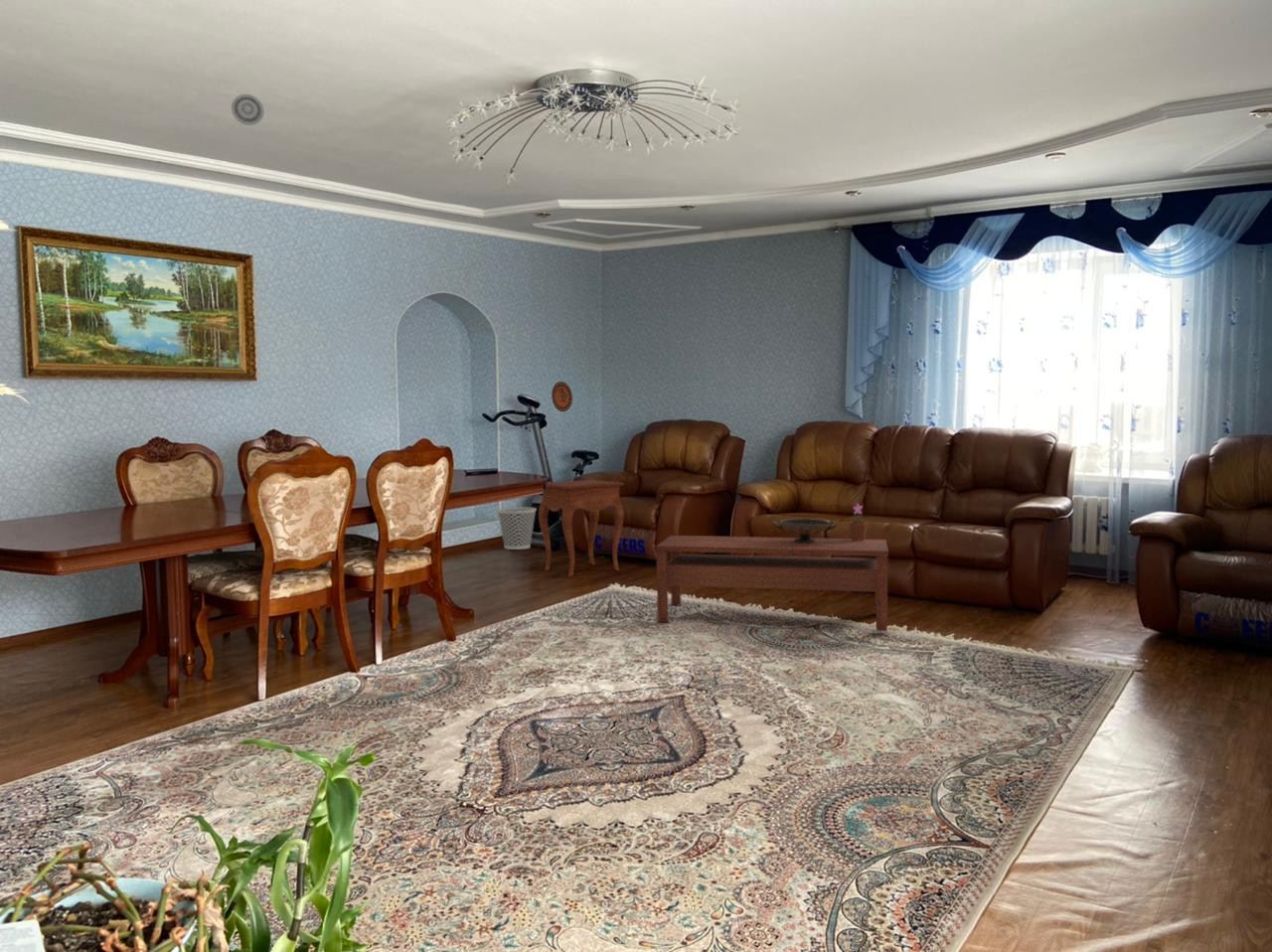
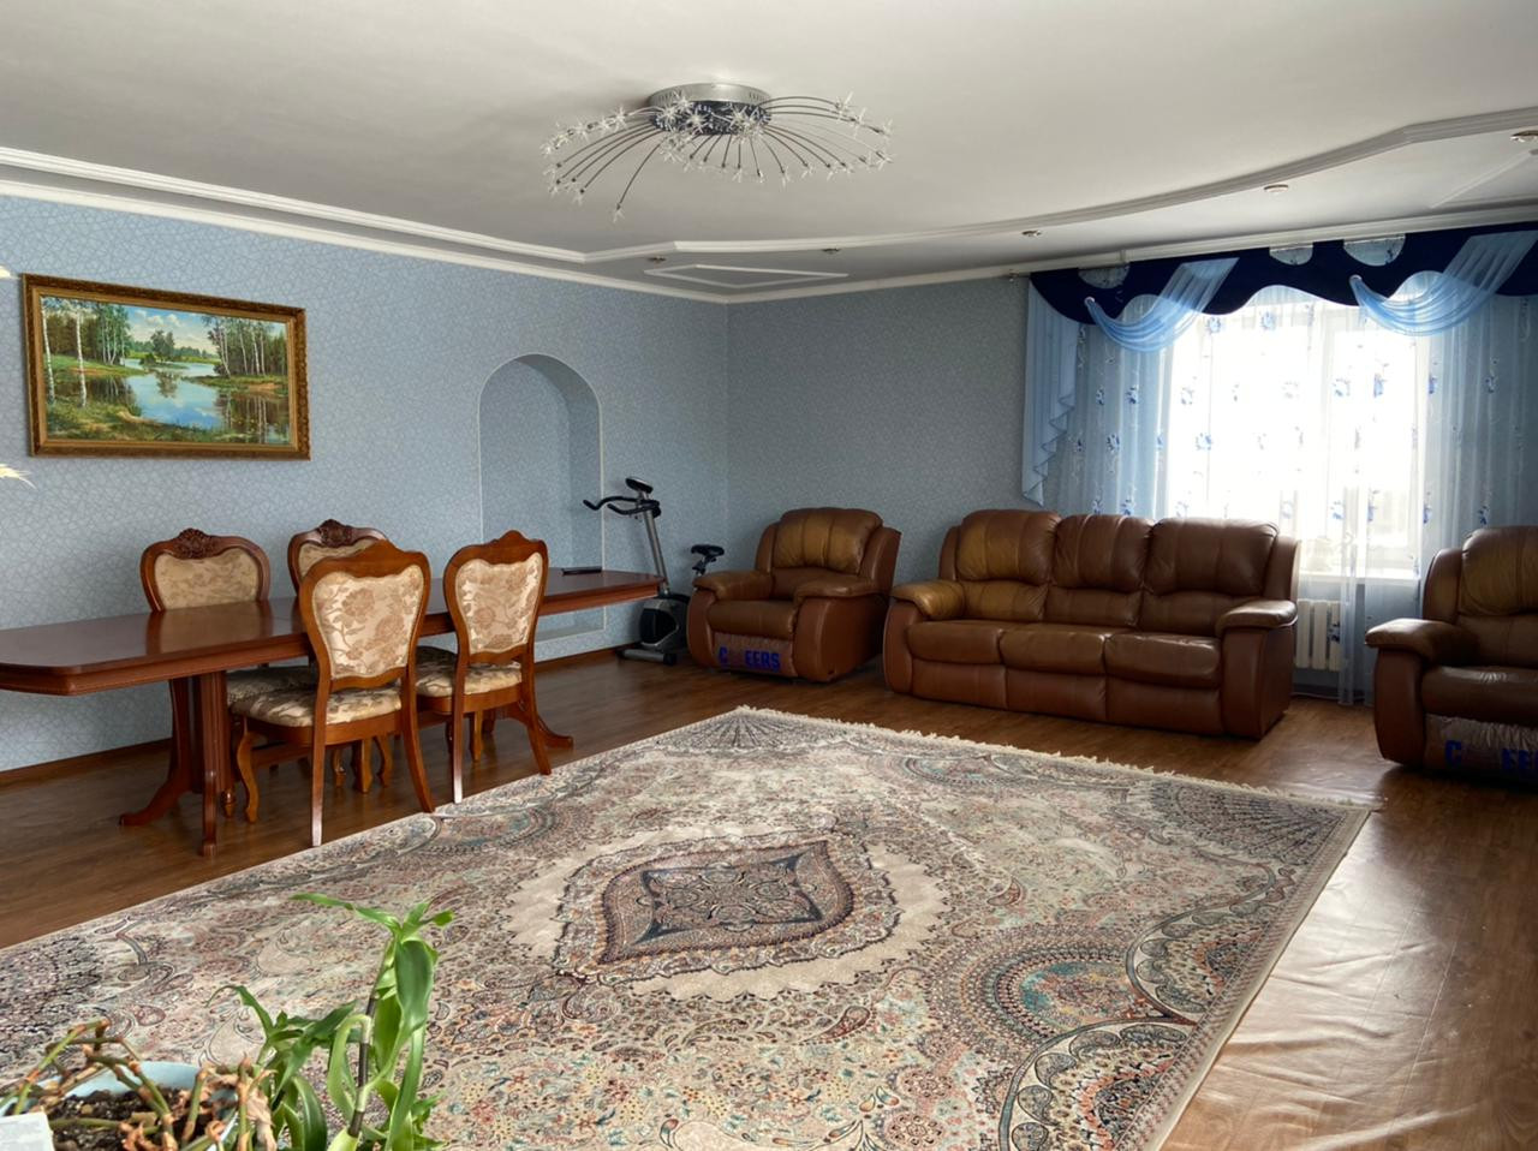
- coffee table (772, 580)
- side table (589, 527)
- flowerpot (858, 521)
- wastebasket (517, 528)
- decorative plate (561, 397)
- smoke detector (247, 108)
- decorative bowl (805, 531)
